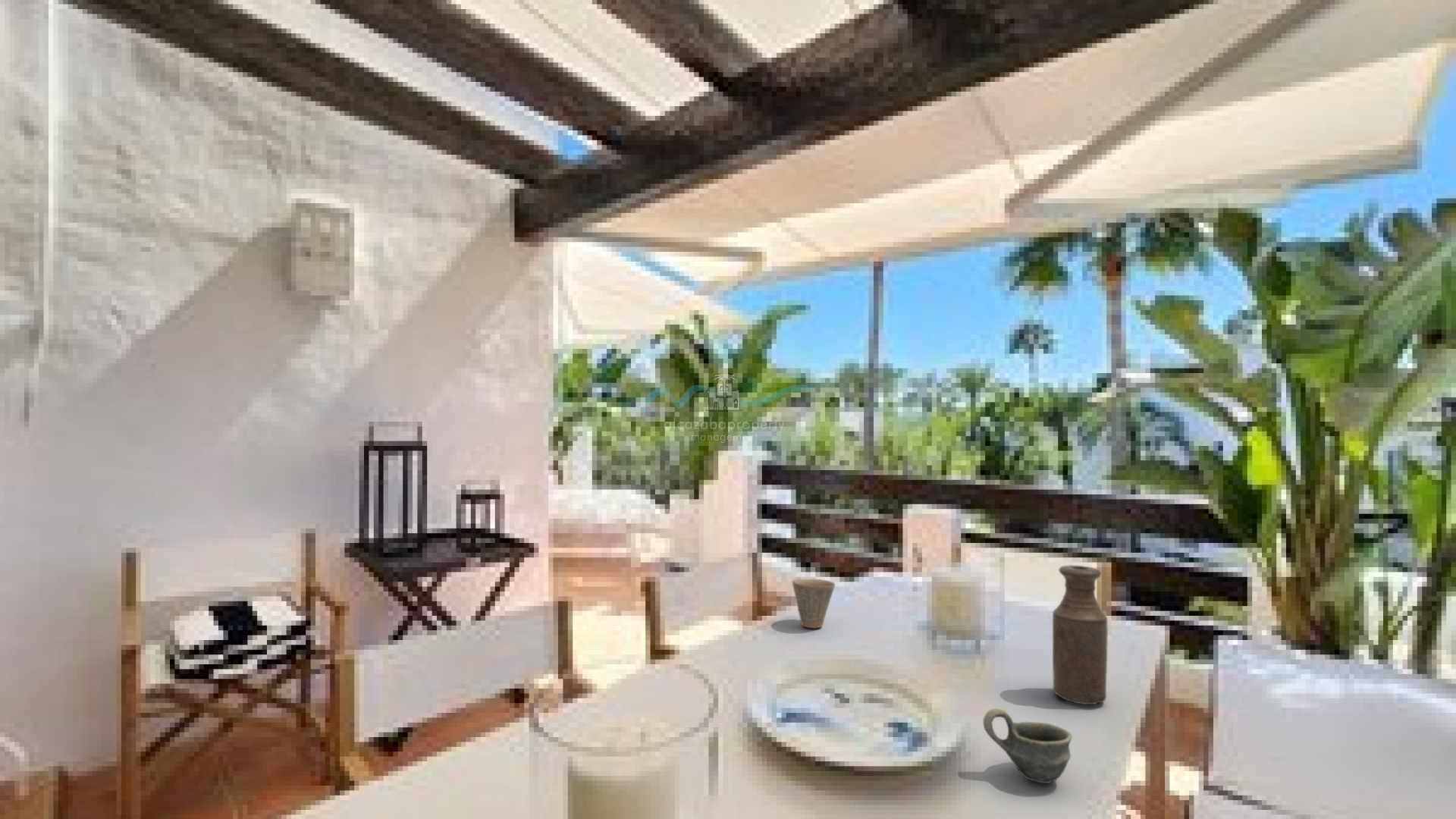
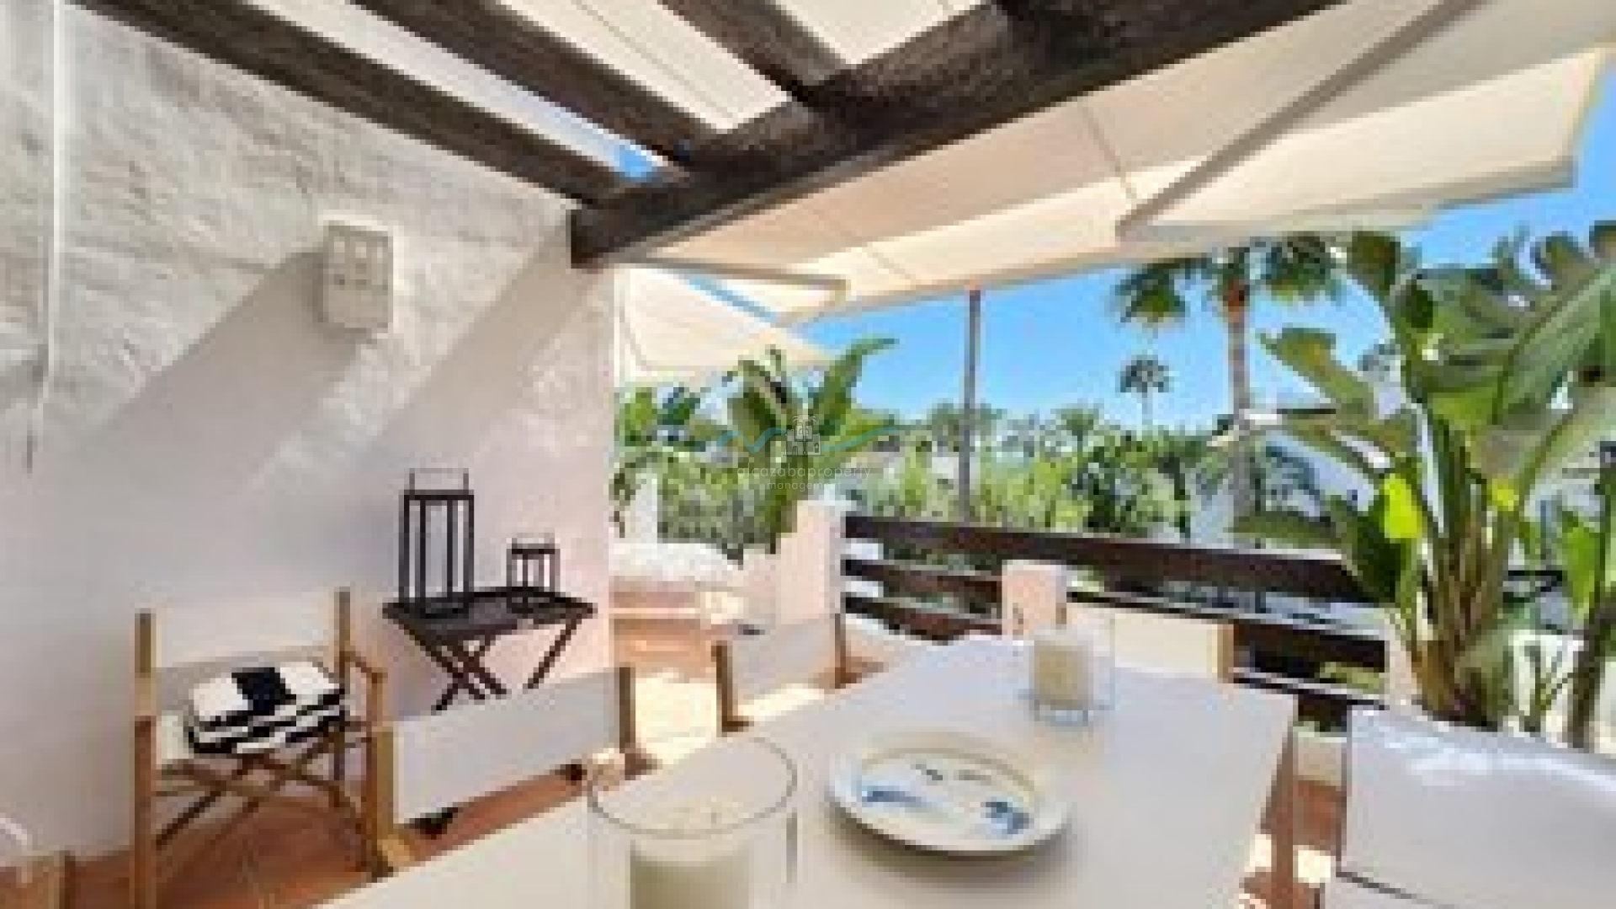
- cup (1030, 743)
- bottle (1079, 632)
- cup (813, 603)
